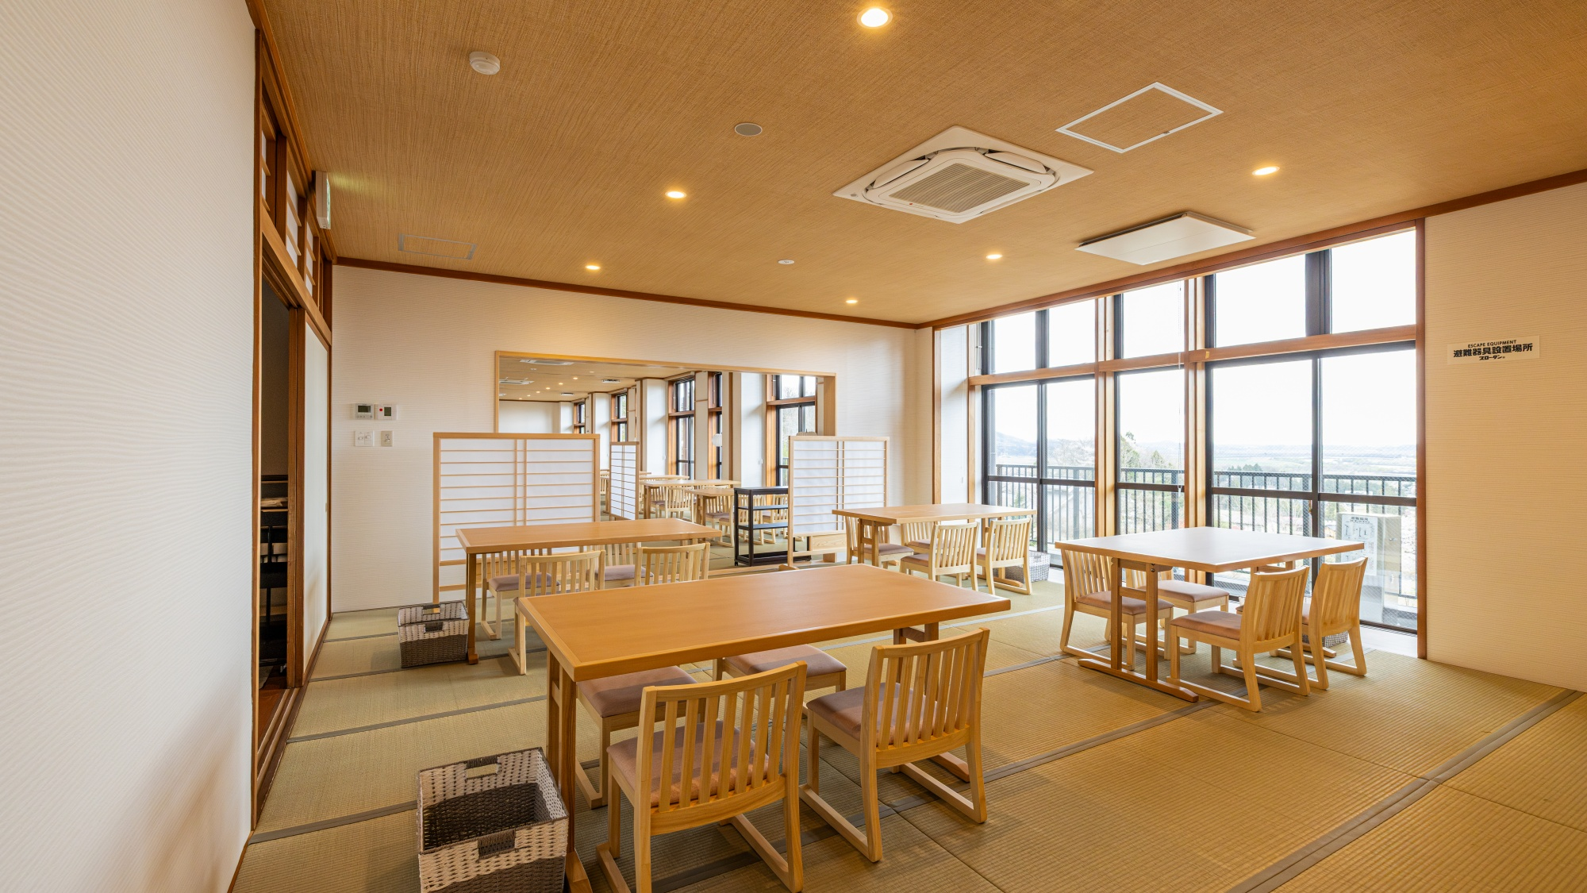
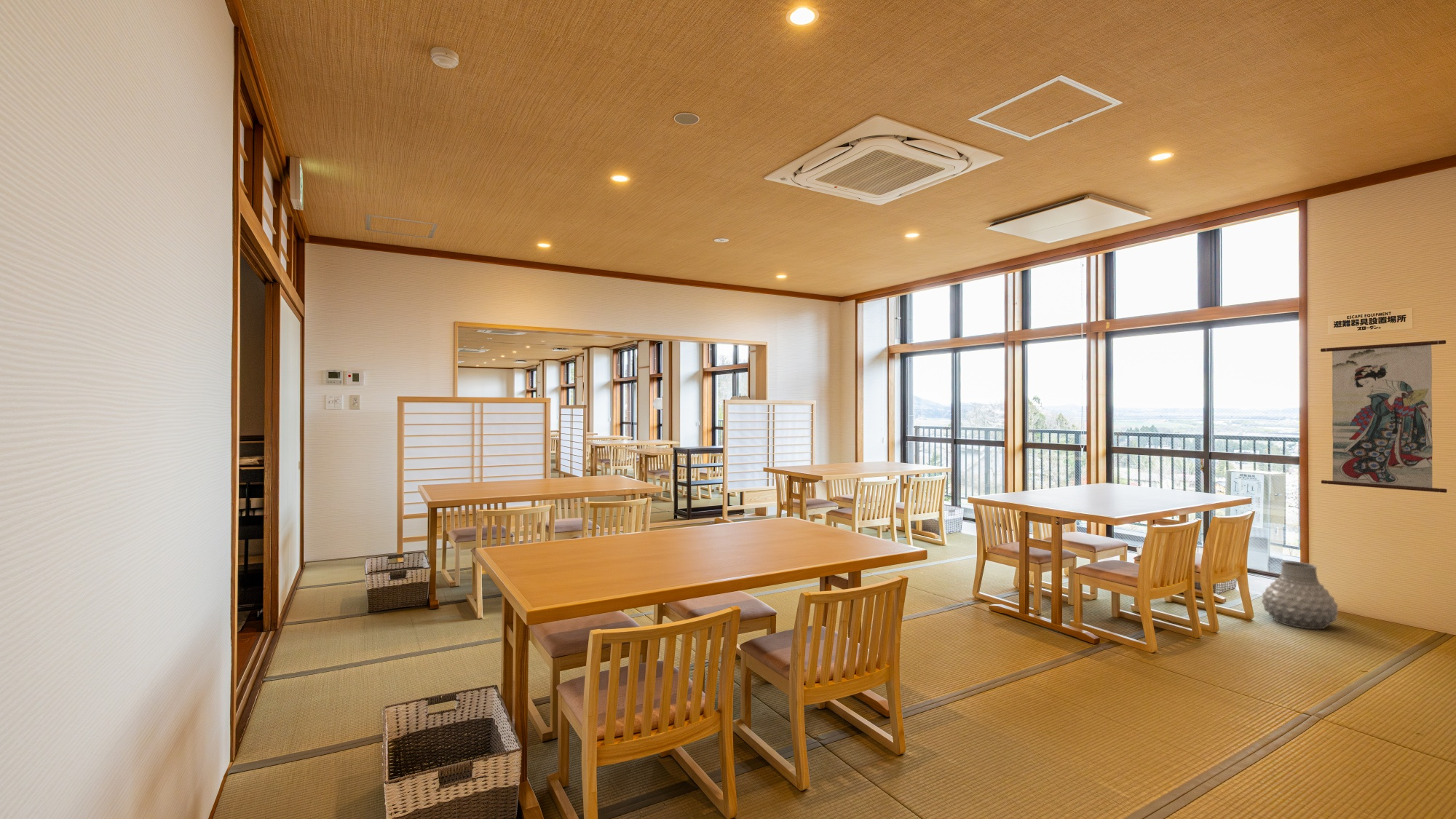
+ vase (1299, 593)
+ wall scroll (1380, 405)
